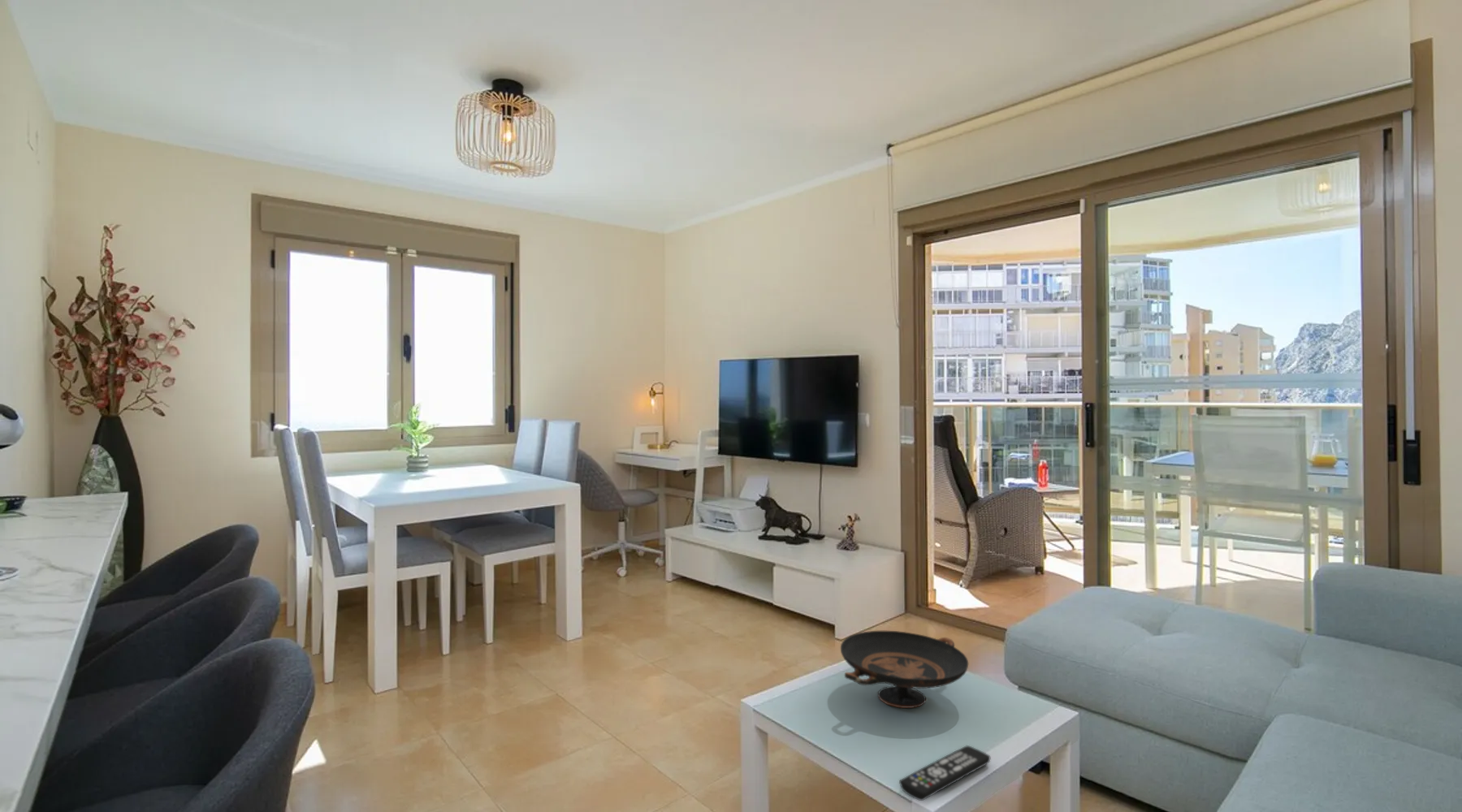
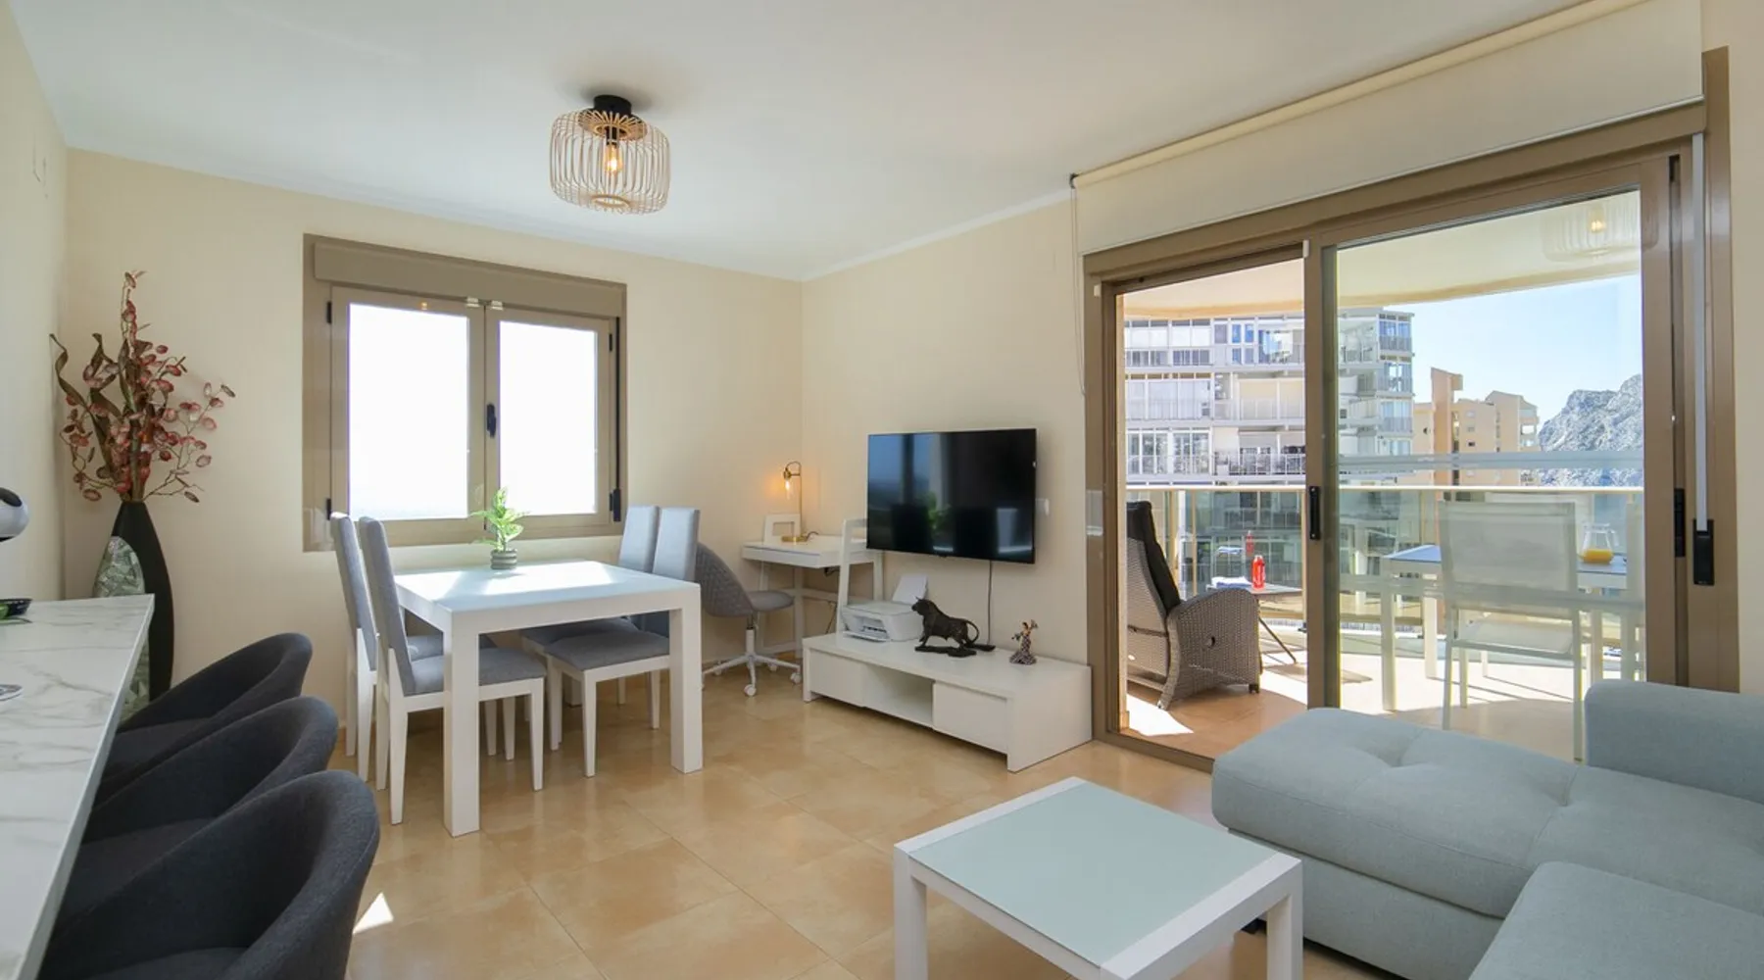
- remote control (946, 771)
- decorative bowl (902, 674)
